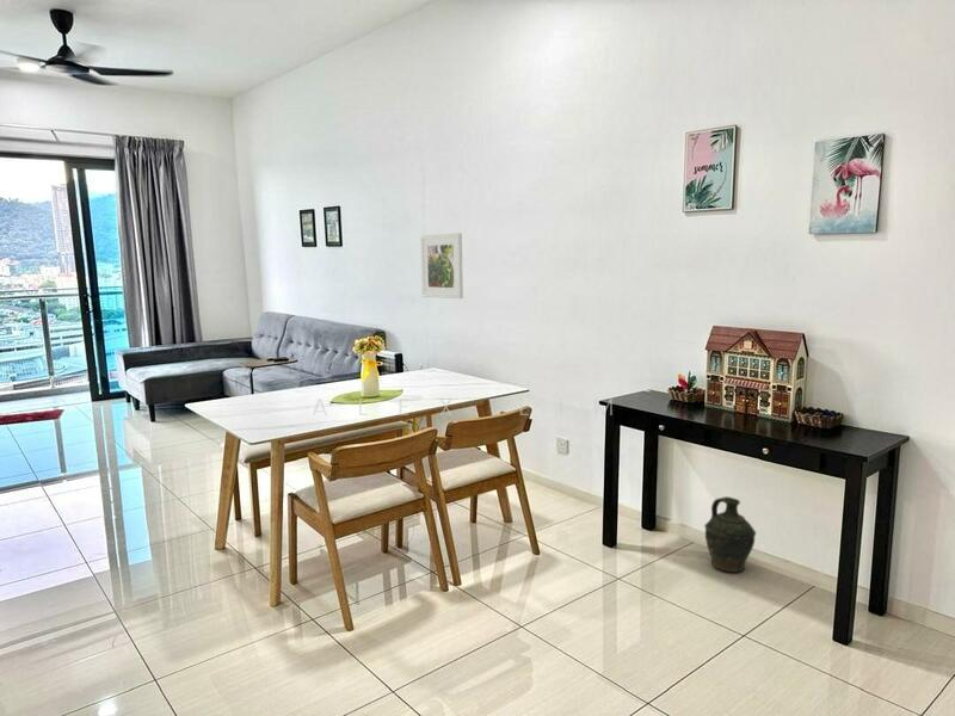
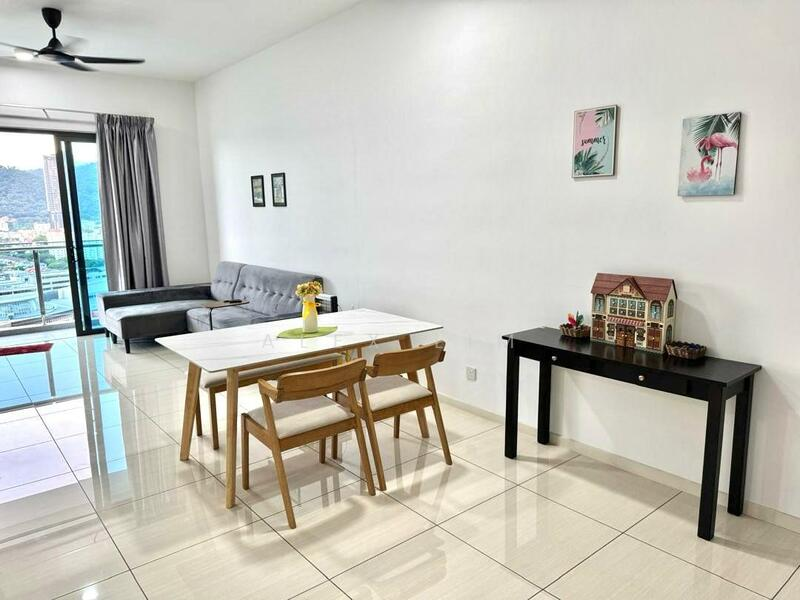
- ceramic jug (729, 532)
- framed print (440, 266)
